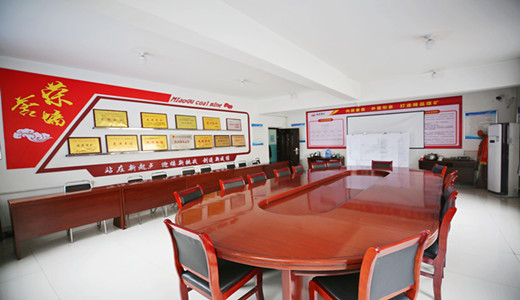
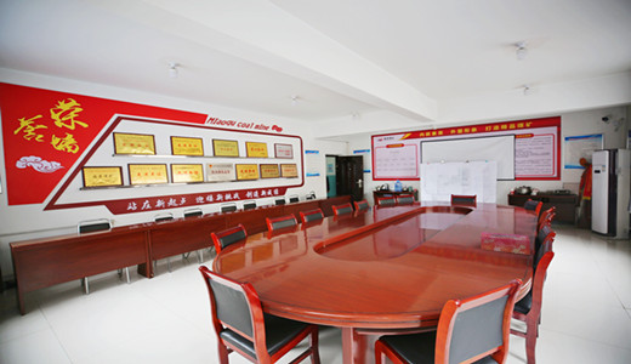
+ tissue box (504, 241)
